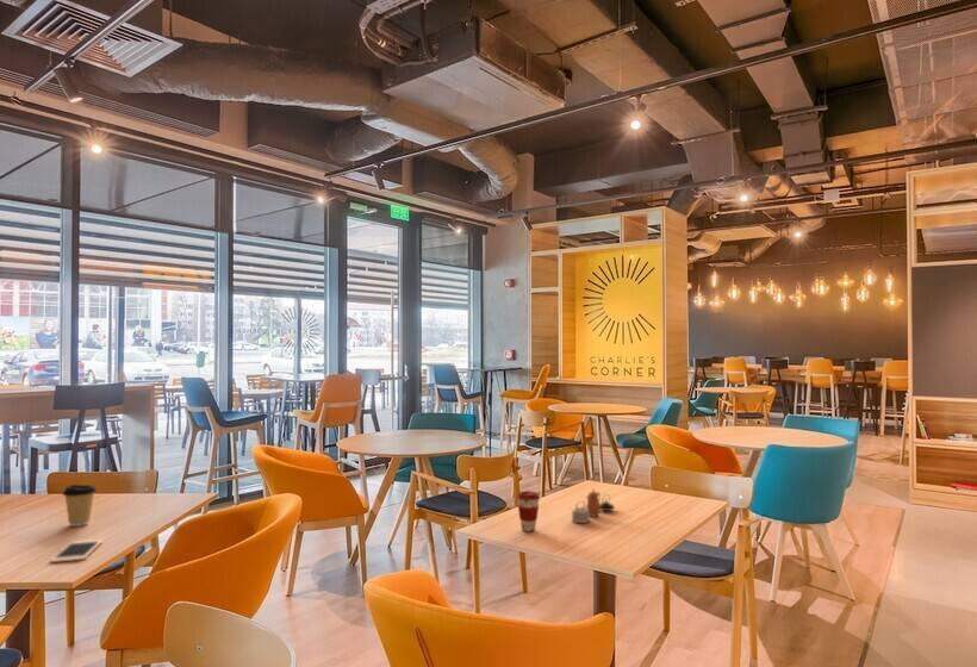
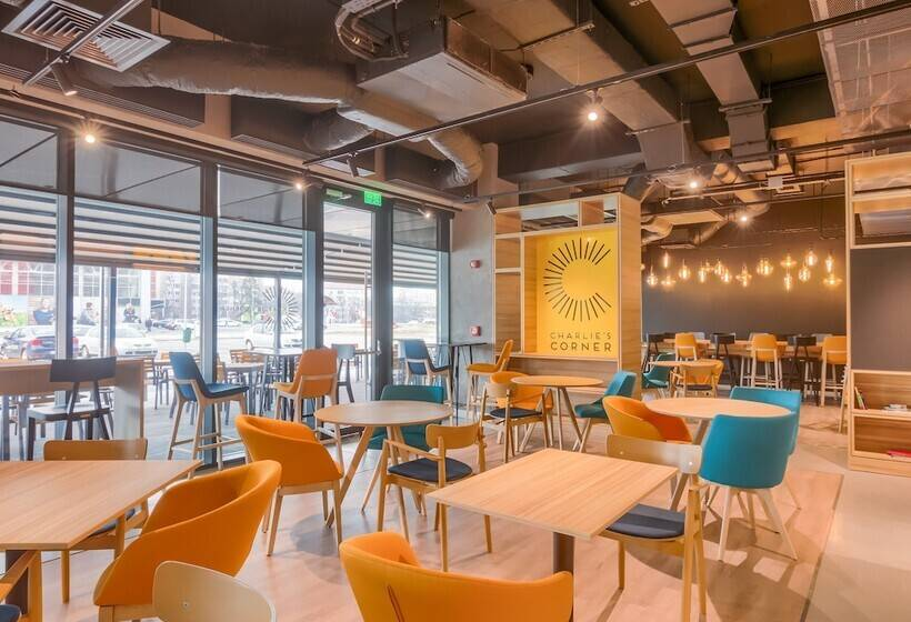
- teapot (592, 501)
- coffee cup (79, 505)
- cell phone (77, 549)
- coffee cup (528, 511)
